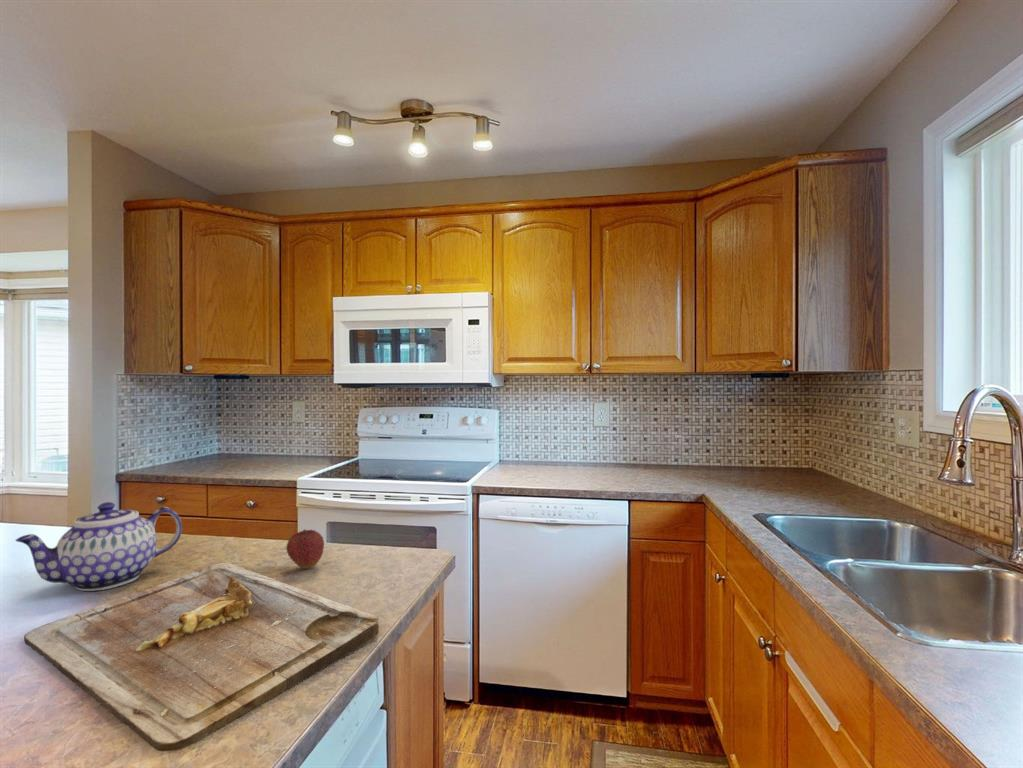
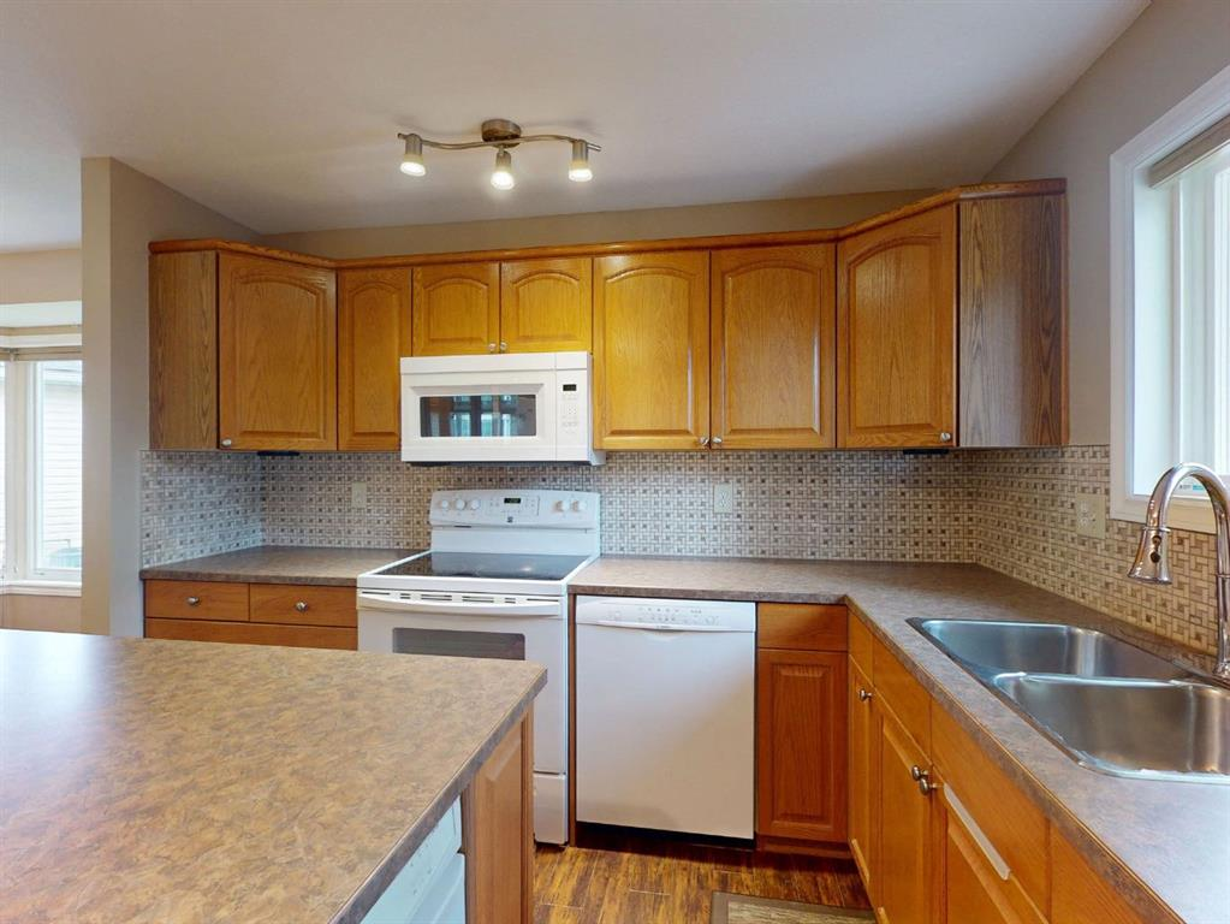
- cutting board (204, 615)
- fruit (305, 548)
- teapot (107, 541)
